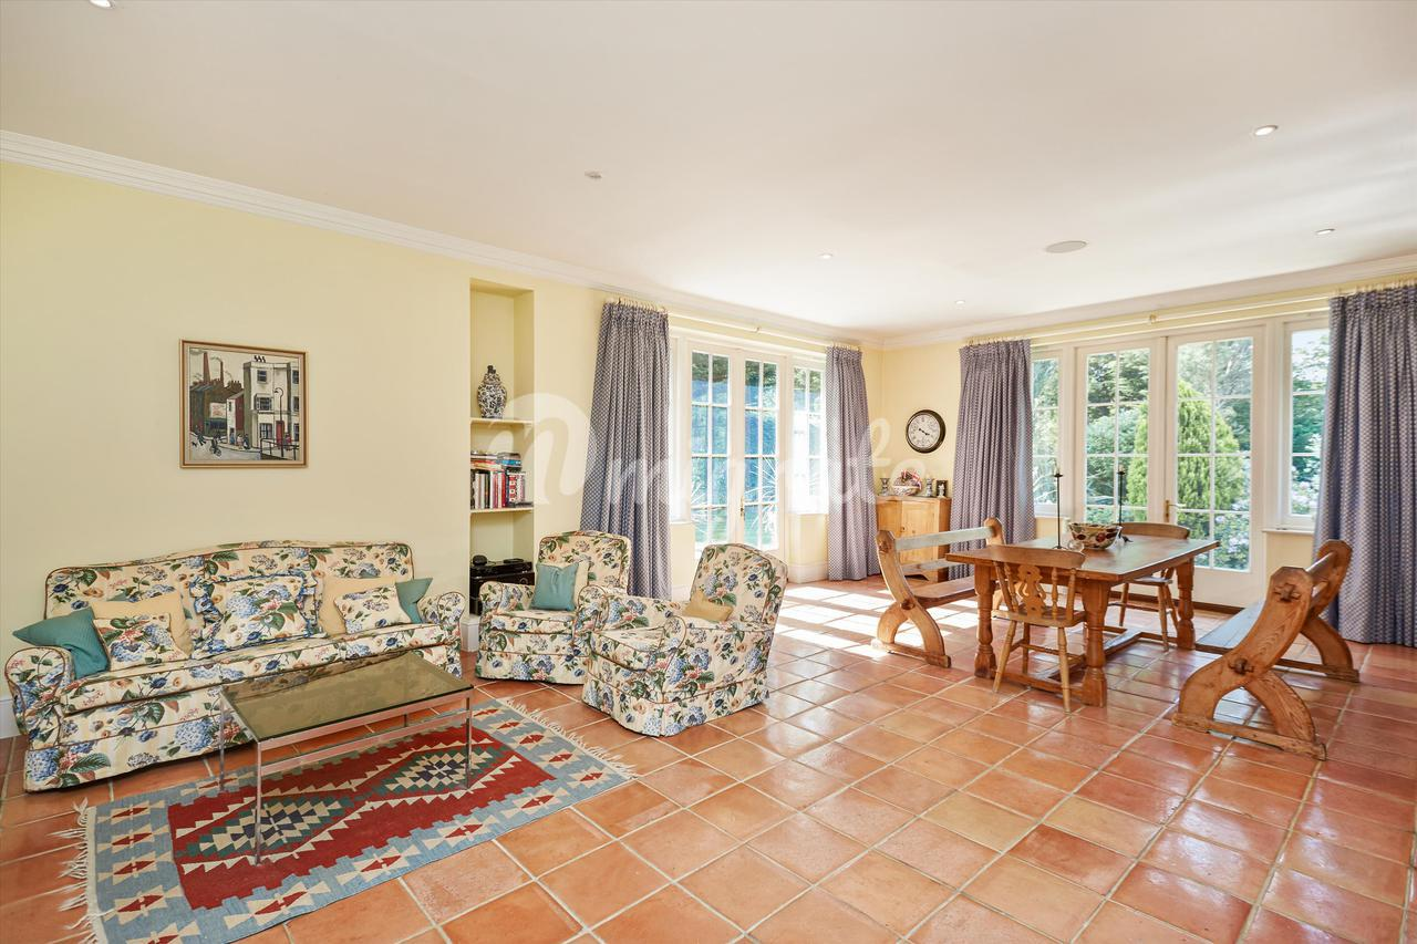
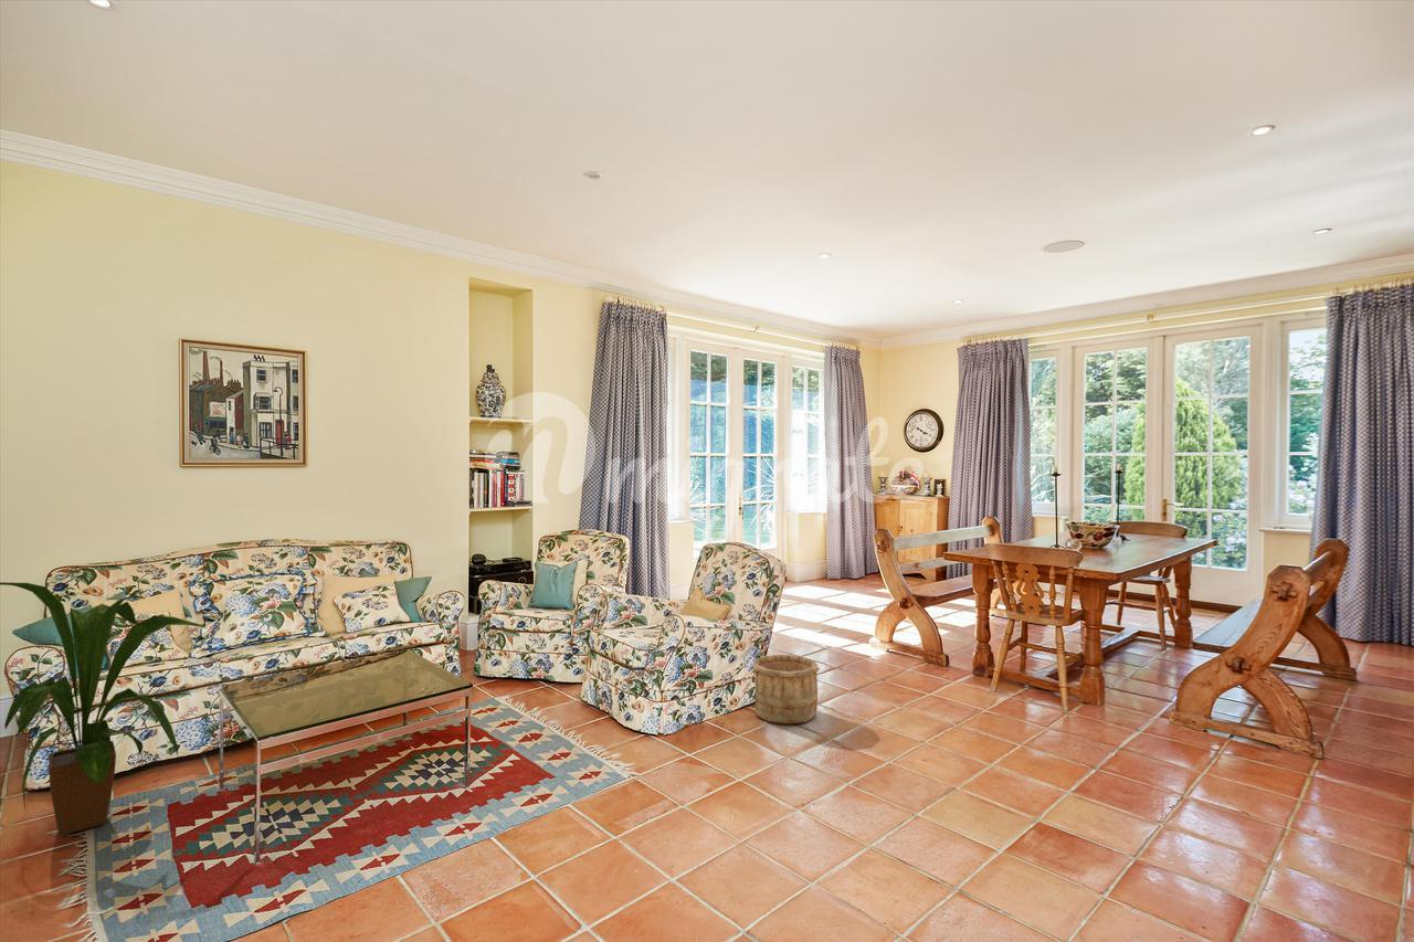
+ wooden bucket (784, 688)
+ house plant (114, 696)
